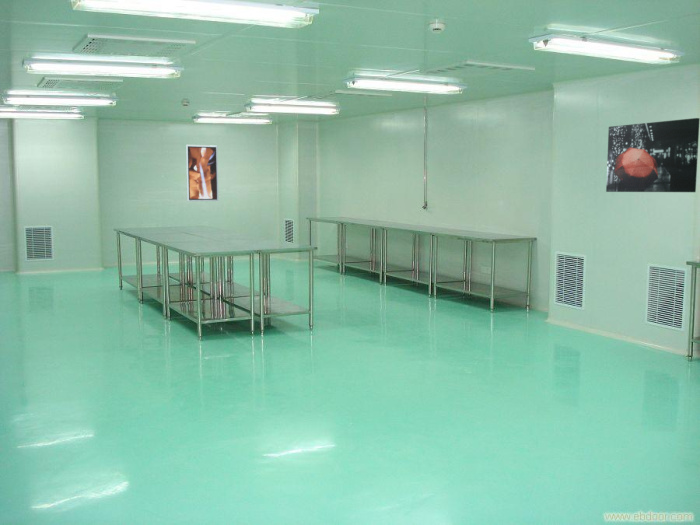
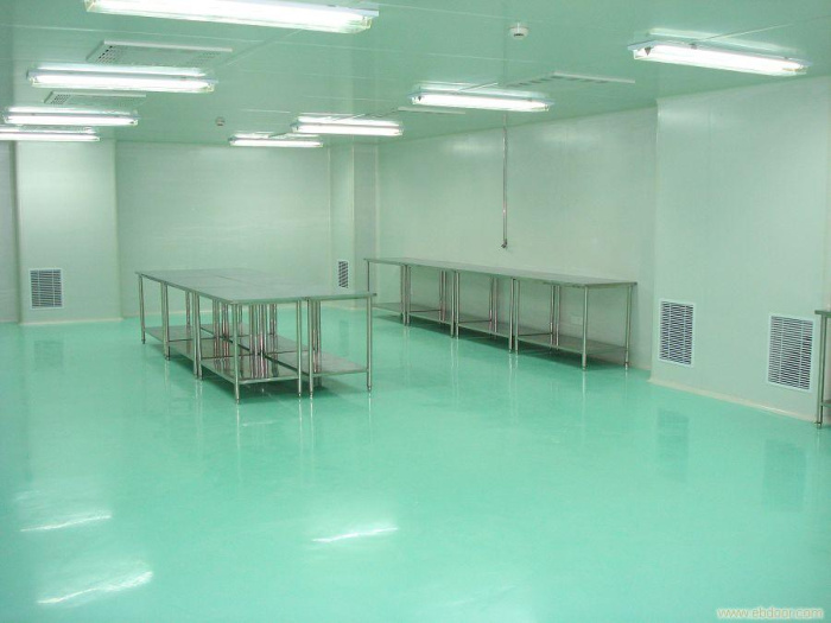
- wall art (649, 157)
- digital display (202, 173)
